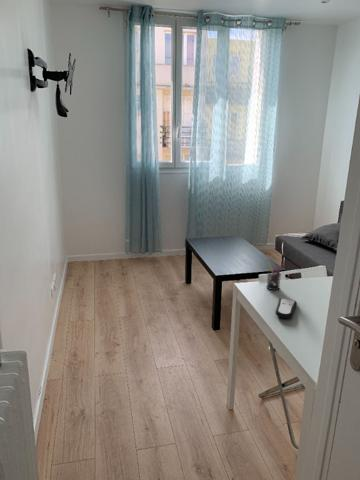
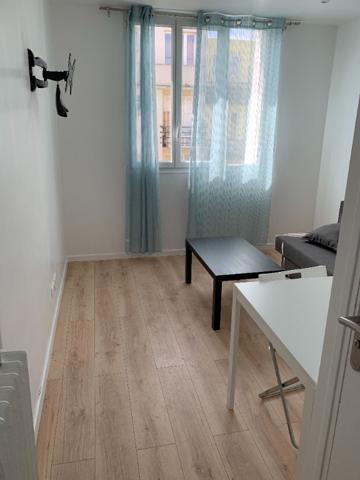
- pen holder (275, 275)
- remote control (285, 307)
